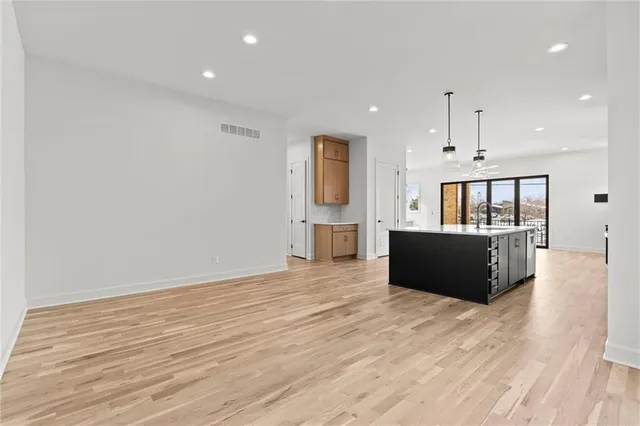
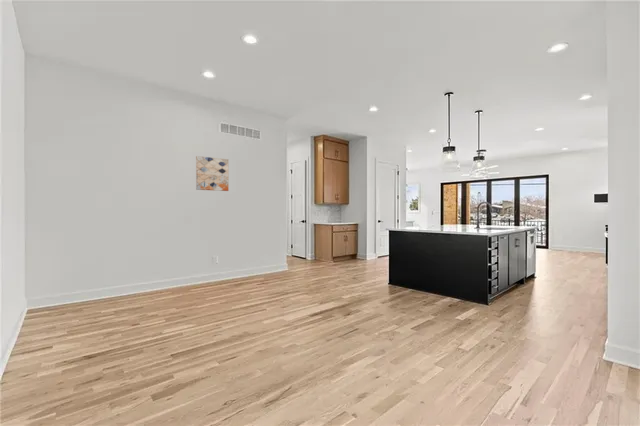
+ wall art (212, 174)
